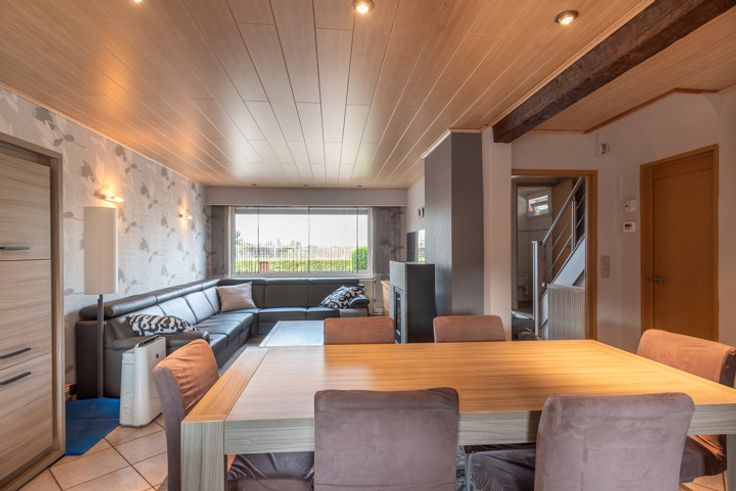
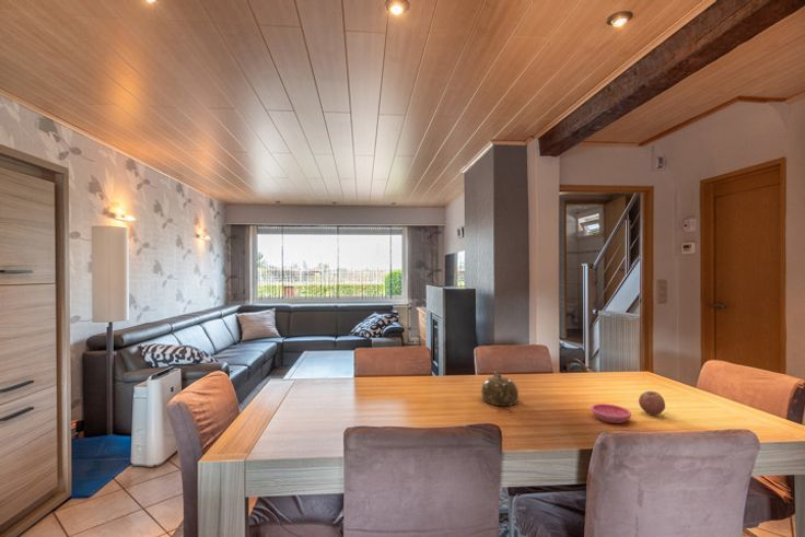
+ saucer (610, 413)
+ fruit (652, 402)
+ teapot (500, 387)
